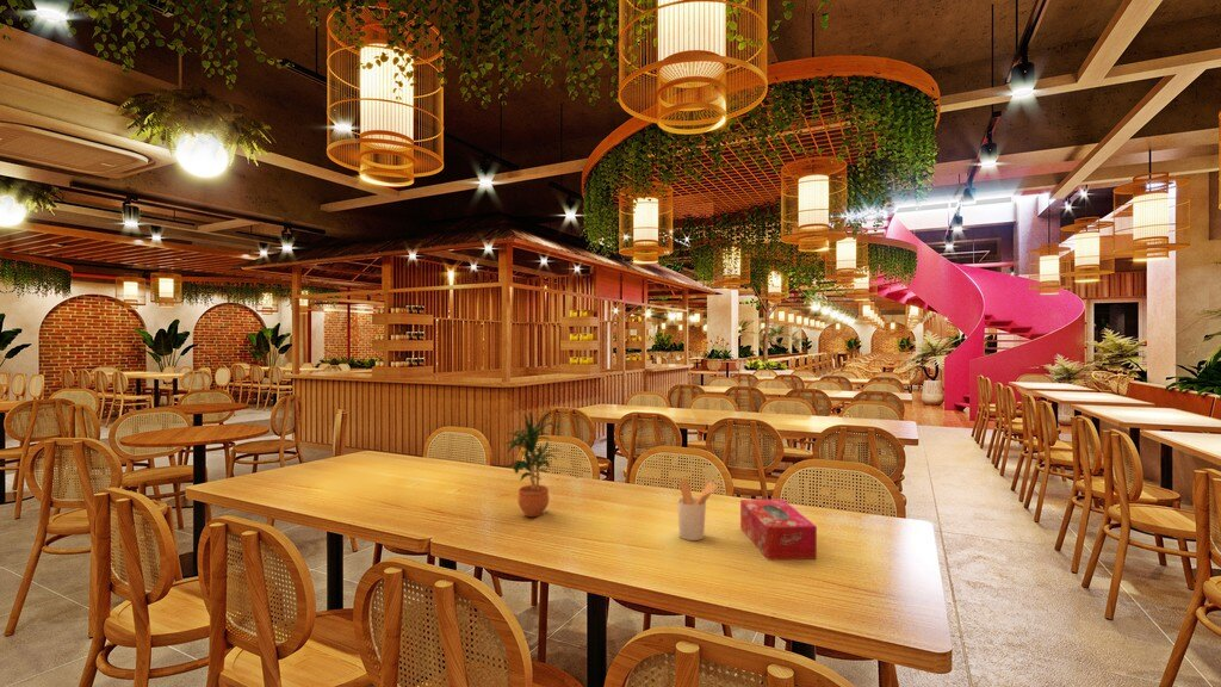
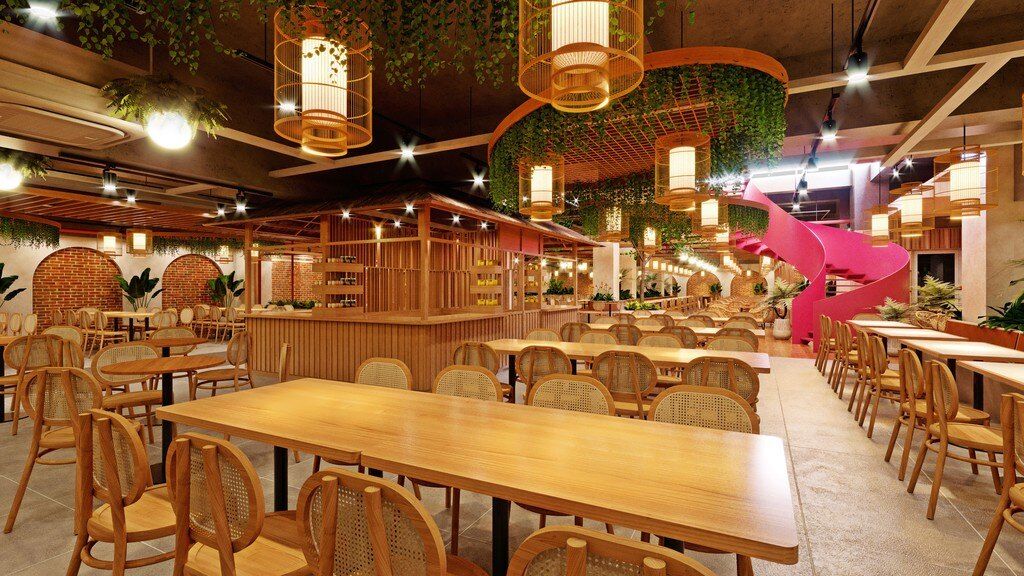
- tissue box (775, 527)
- potted plant (528, 462)
- utensil holder (698, 508)
